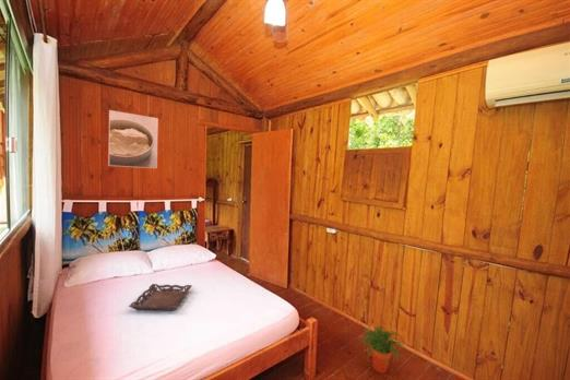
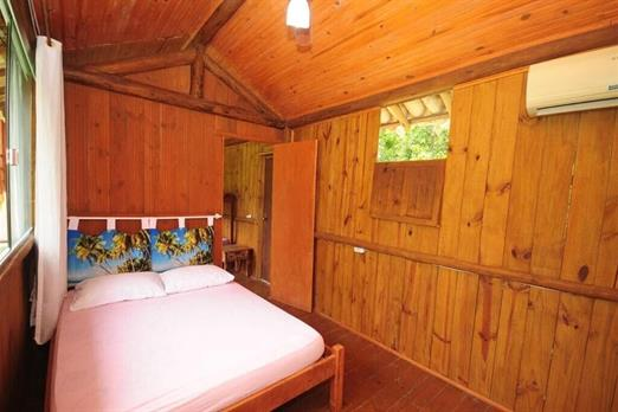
- tray (163, 297)
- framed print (134, 141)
- potted plant (380, 349)
